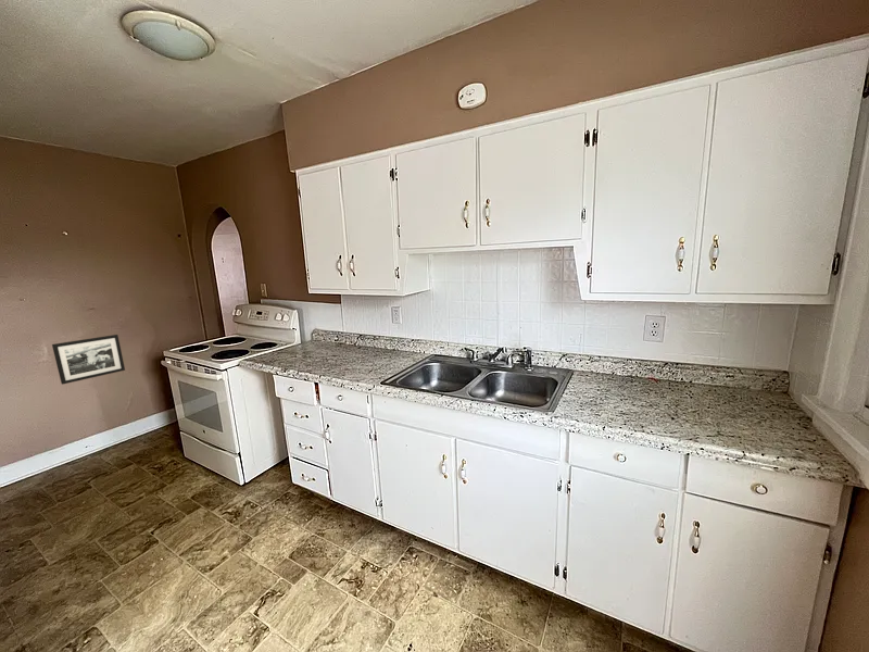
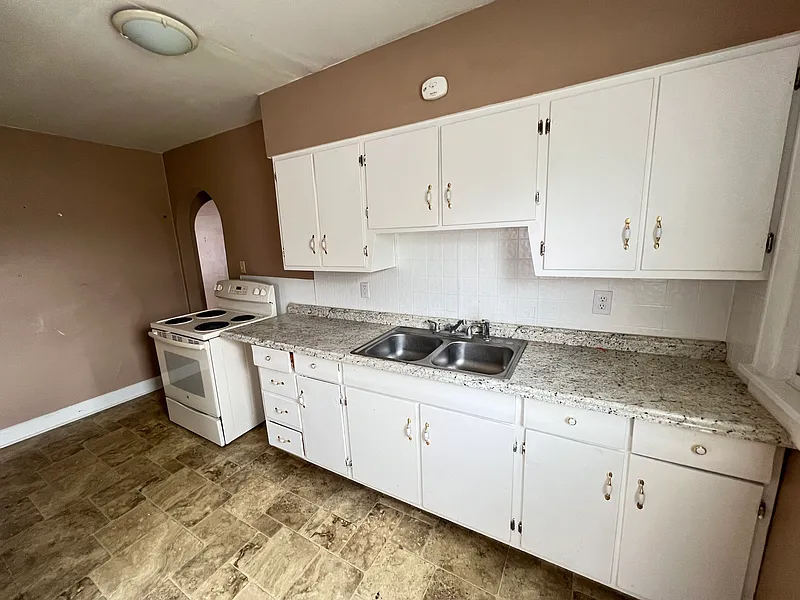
- picture frame (90, 358)
